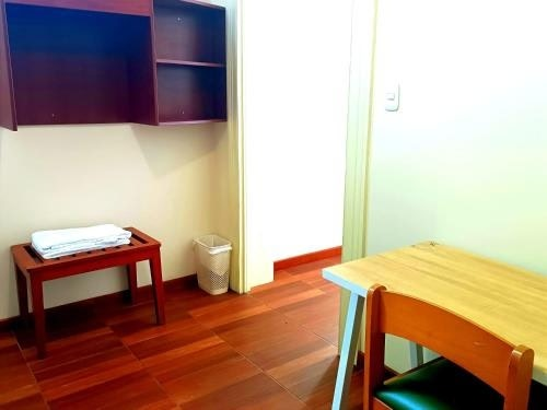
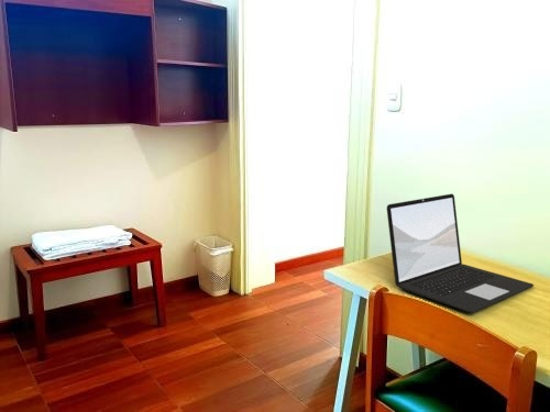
+ laptop (459, 246)
